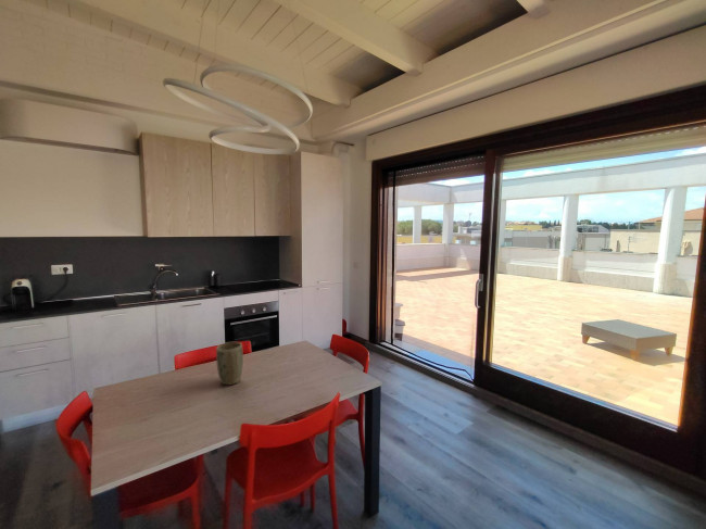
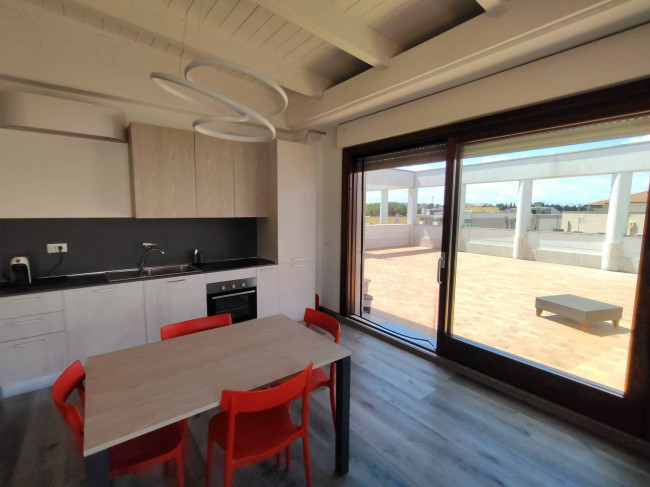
- plant pot (229, 363)
